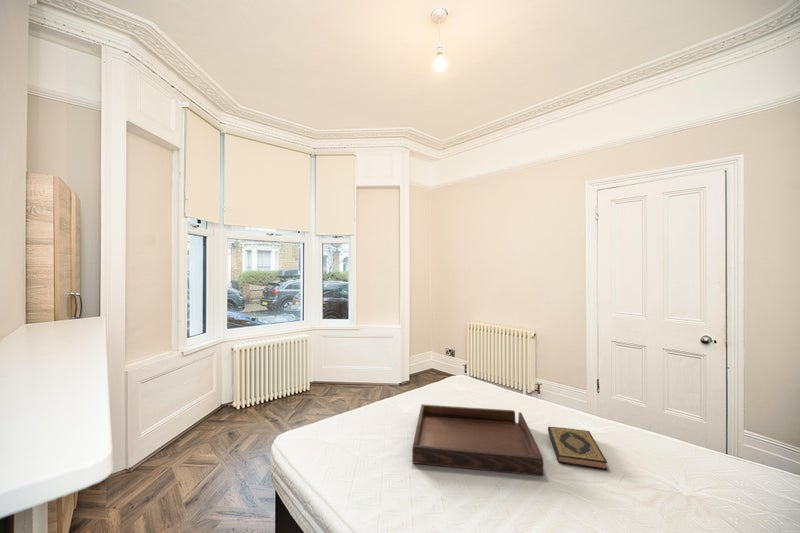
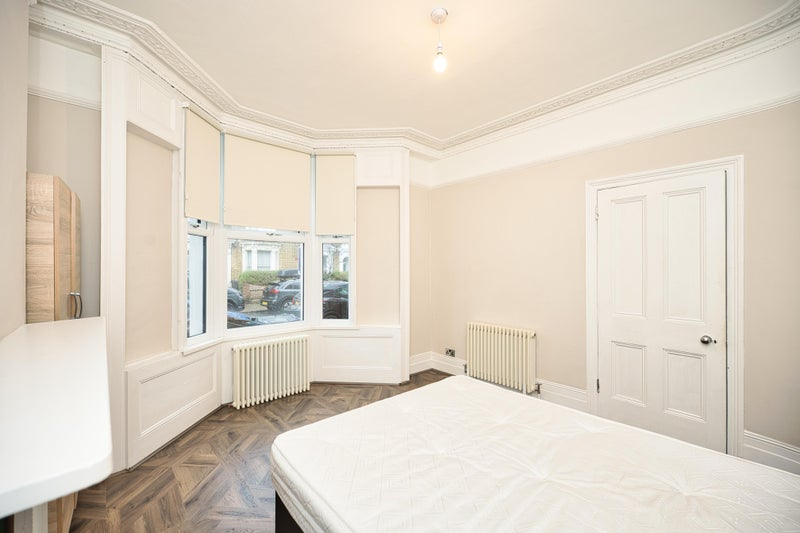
- serving tray (472, 434)
- hardback book (574, 445)
